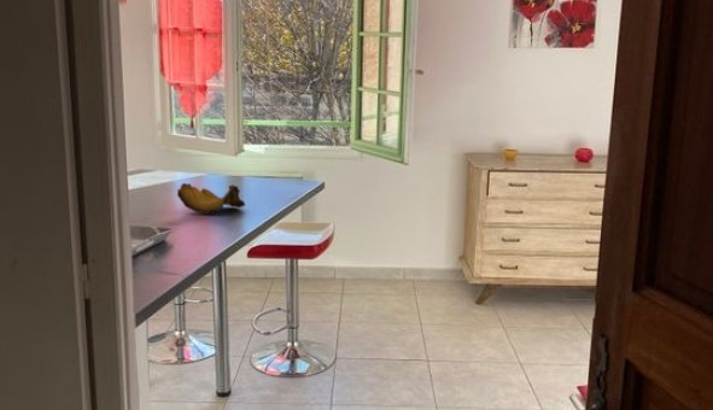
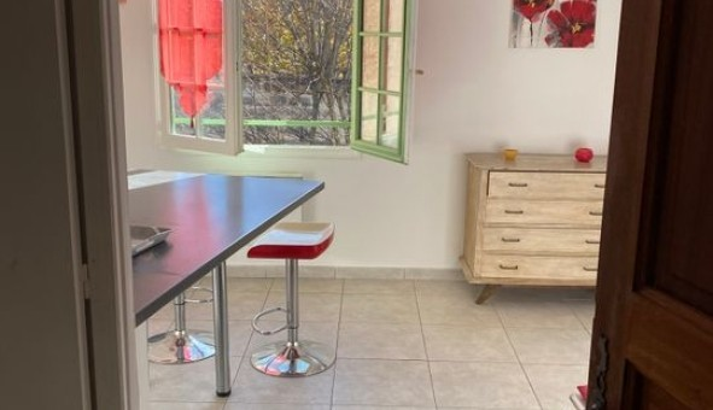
- banana bunch (212, 195)
